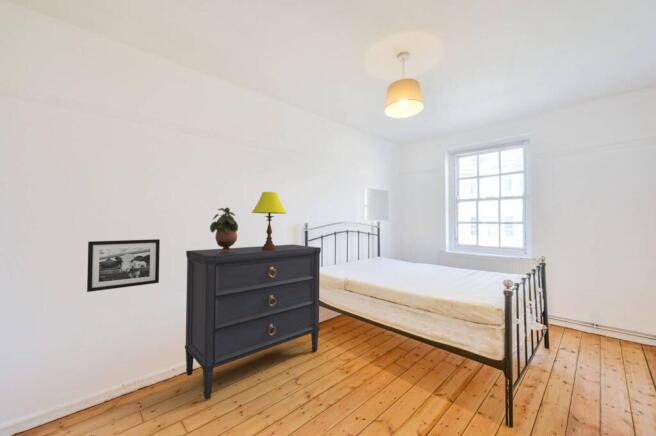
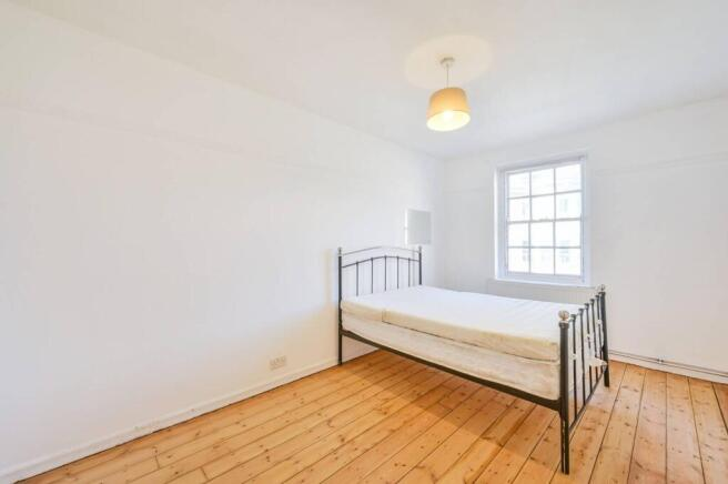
- potted plant (224, 229)
- dresser (258, 305)
- picture frame (125, 263)
- table lamp (269, 220)
